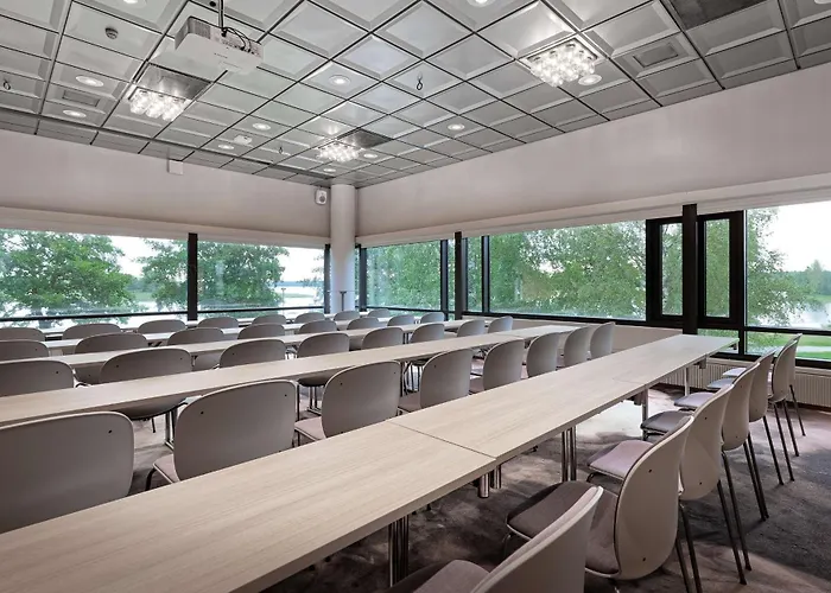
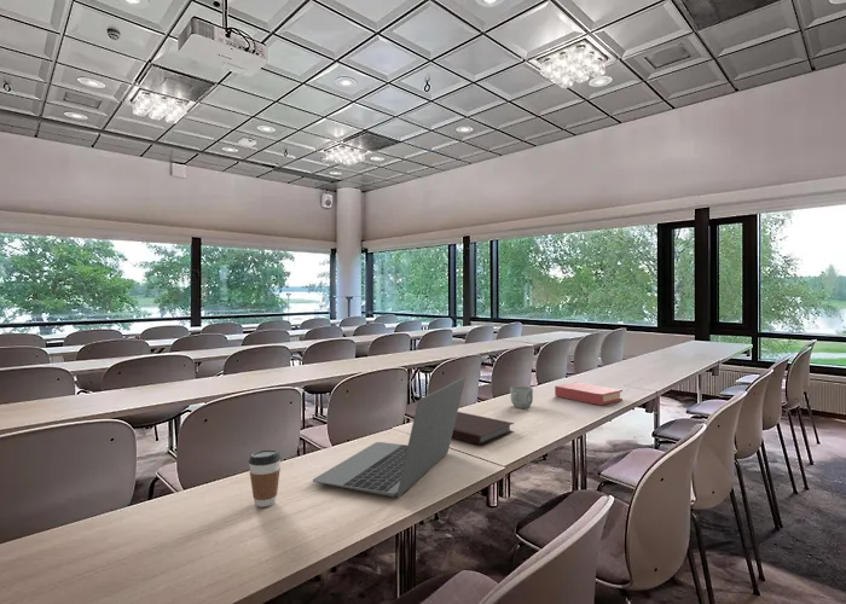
+ laptop (411, 430)
+ book (587, 393)
+ mug (520, 397)
+ coffee cup (265, 477)
+ notebook (468, 426)
